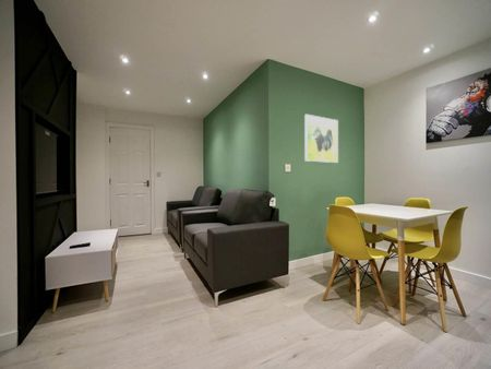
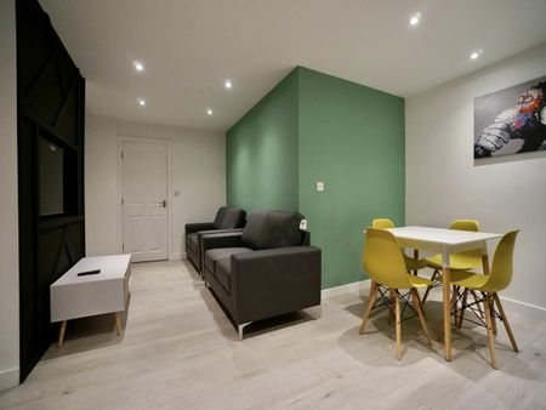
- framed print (322, 139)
